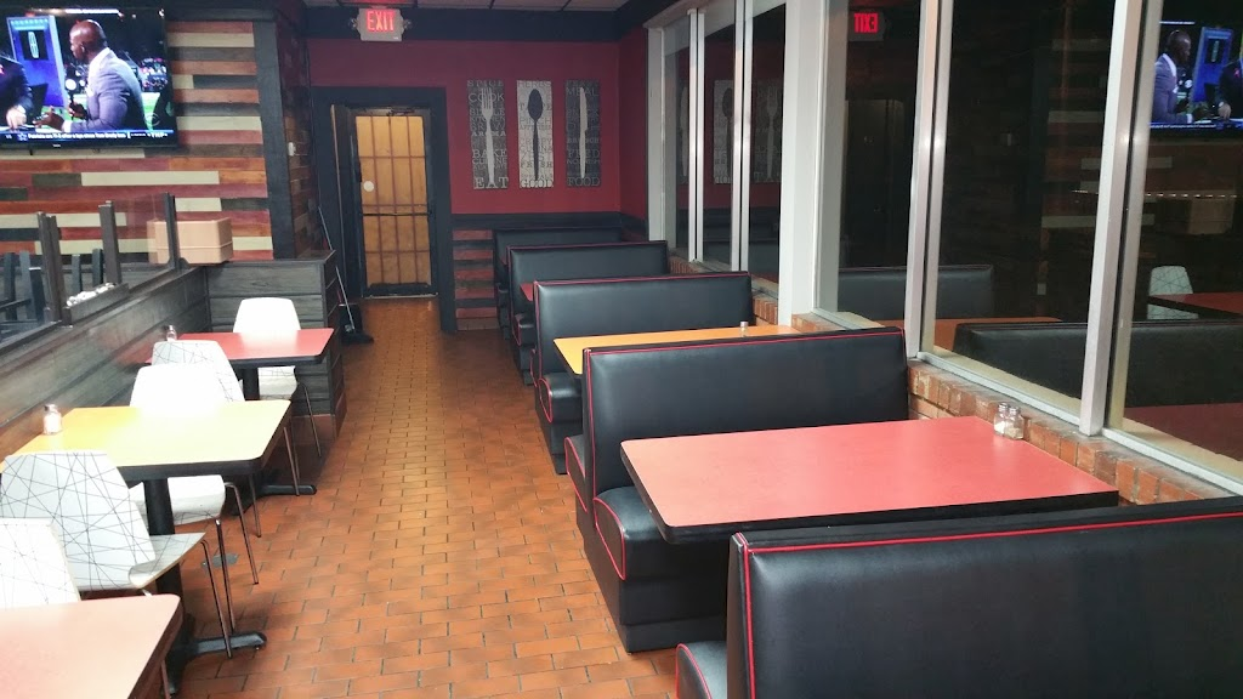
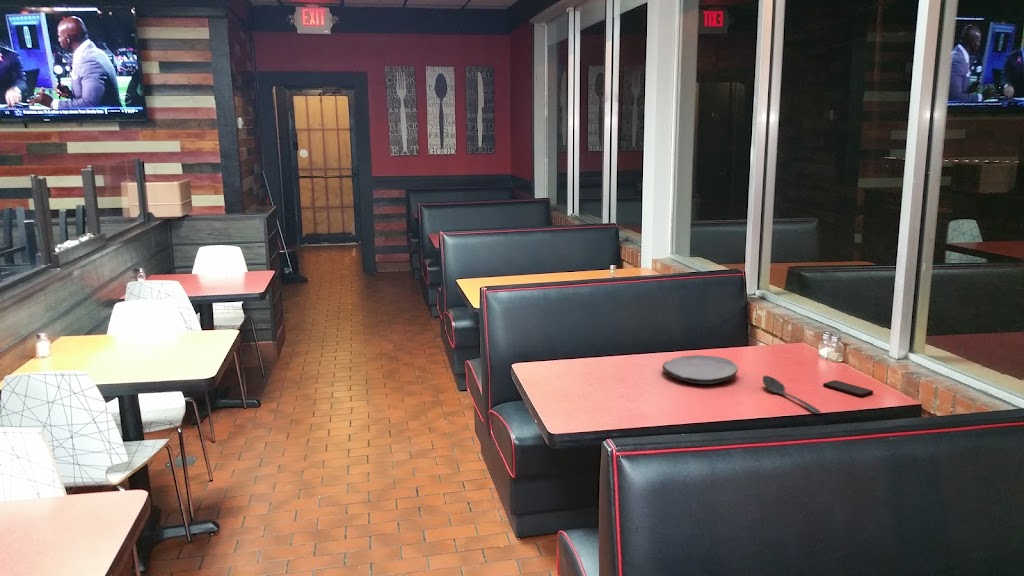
+ plate (699, 369)
+ stirrer (789, 394)
+ smartphone (847, 388)
